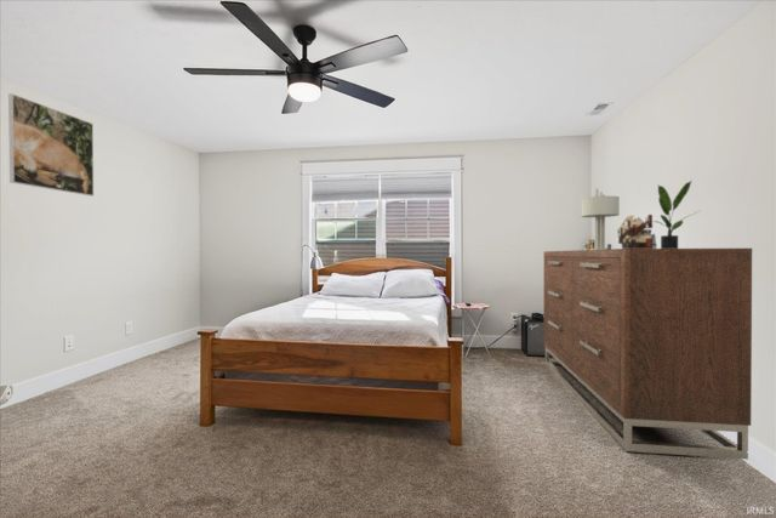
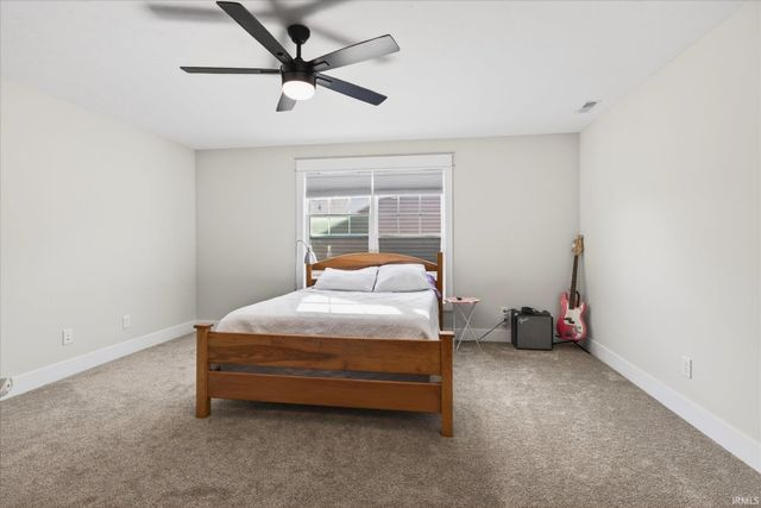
- ruined building (629, 232)
- table lamp (599, 218)
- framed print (55, 149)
- potted plant (672, 214)
- dresser (614, 323)
